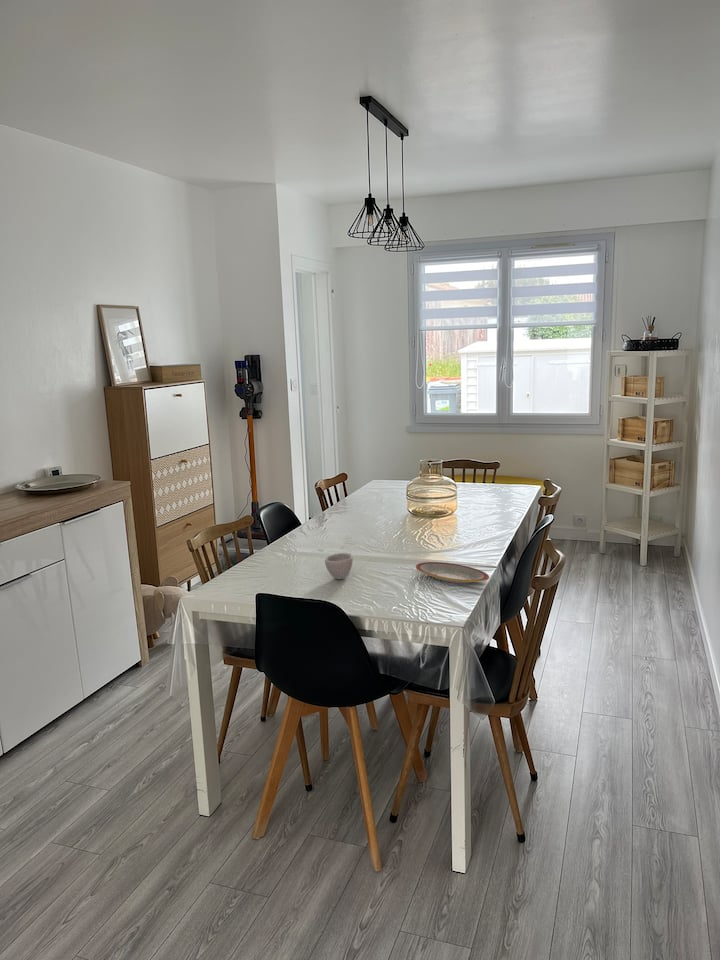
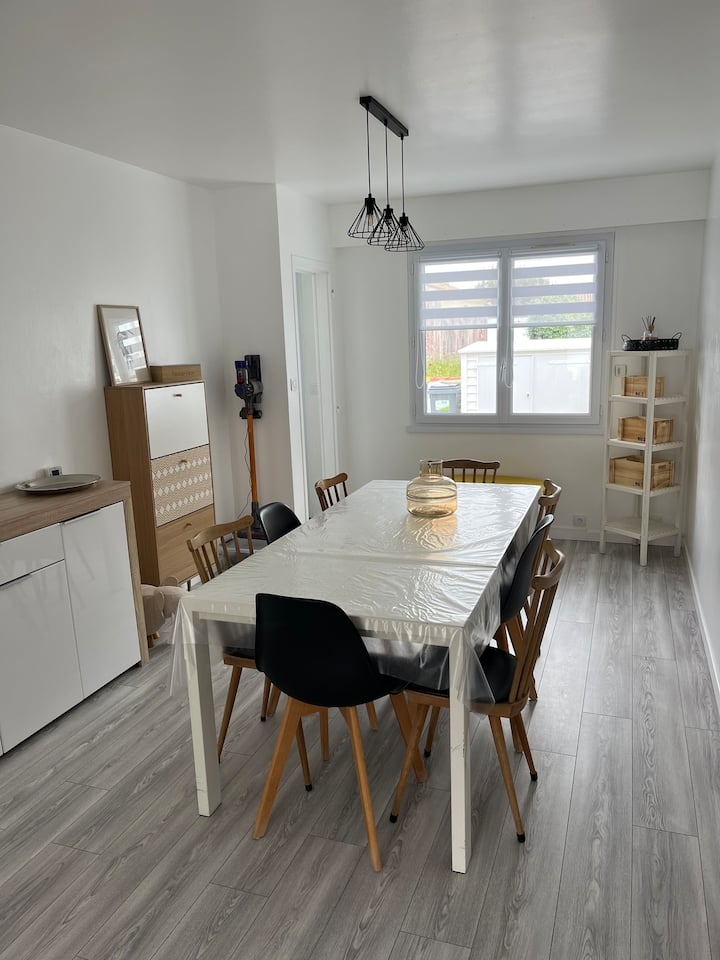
- cup (341, 566)
- plate (451, 574)
